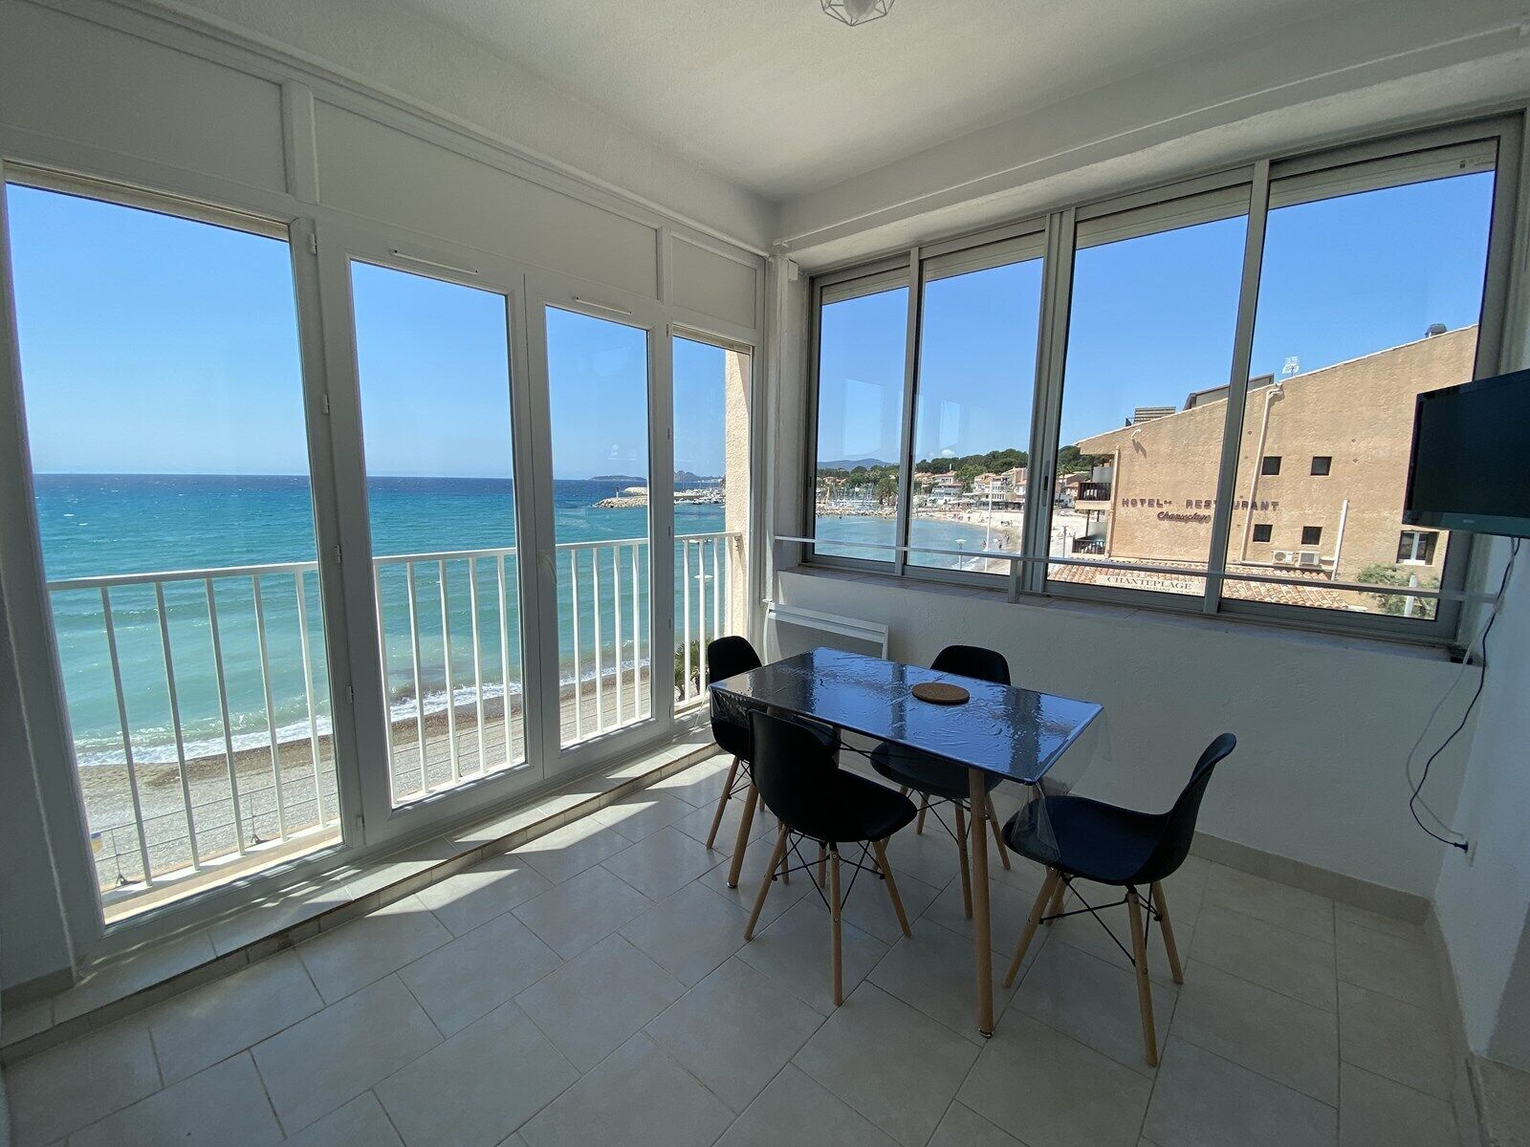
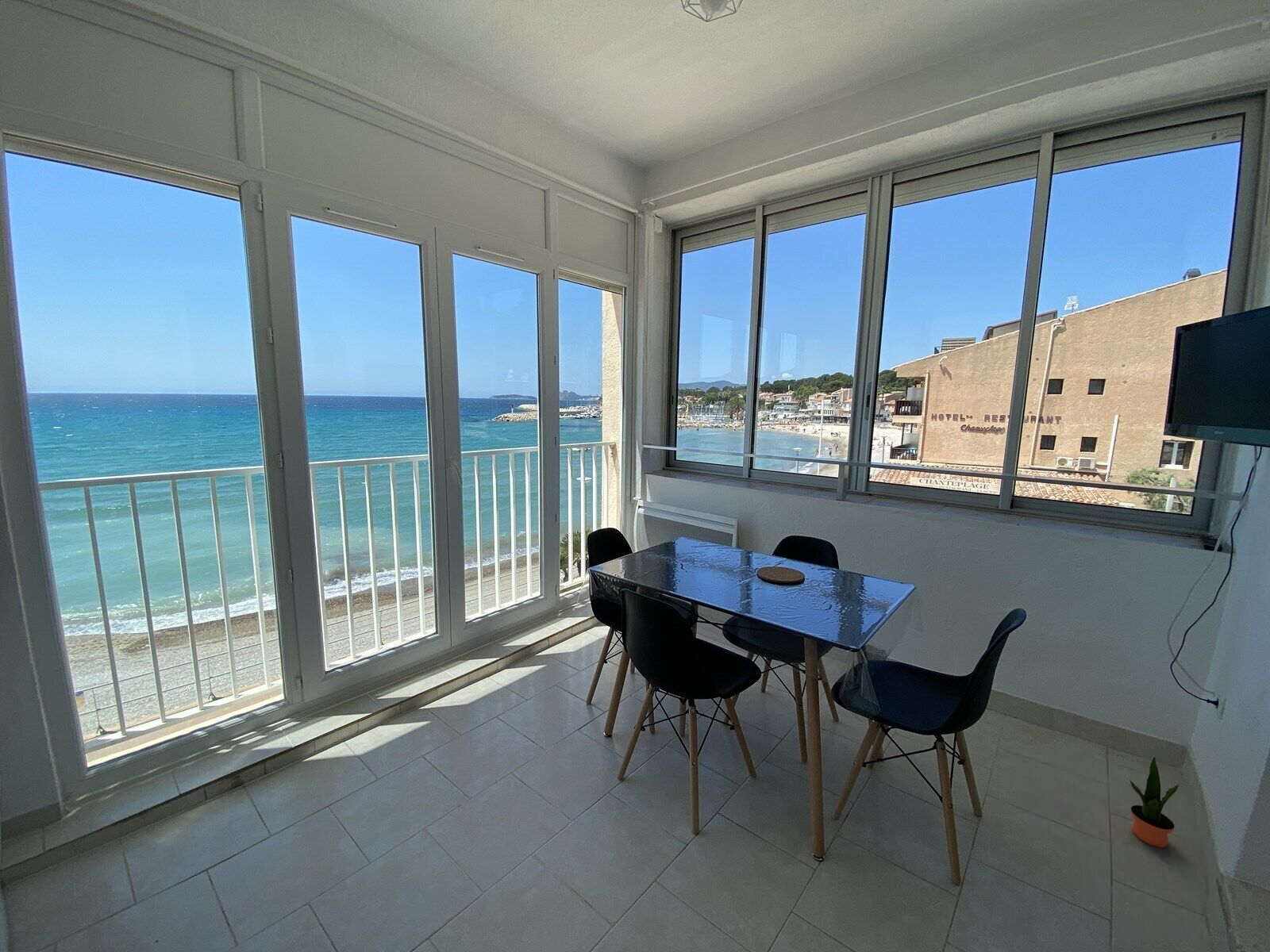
+ potted plant (1150, 800)
